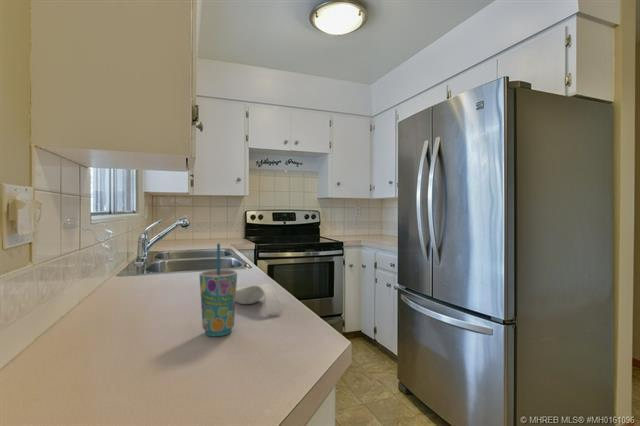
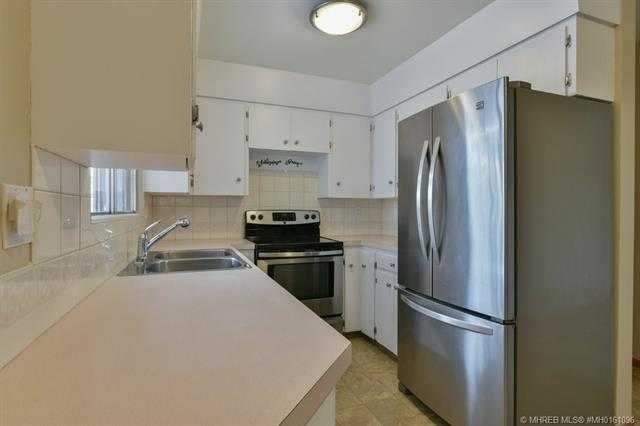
- cup (218, 288)
- spoon rest (255, 293)
